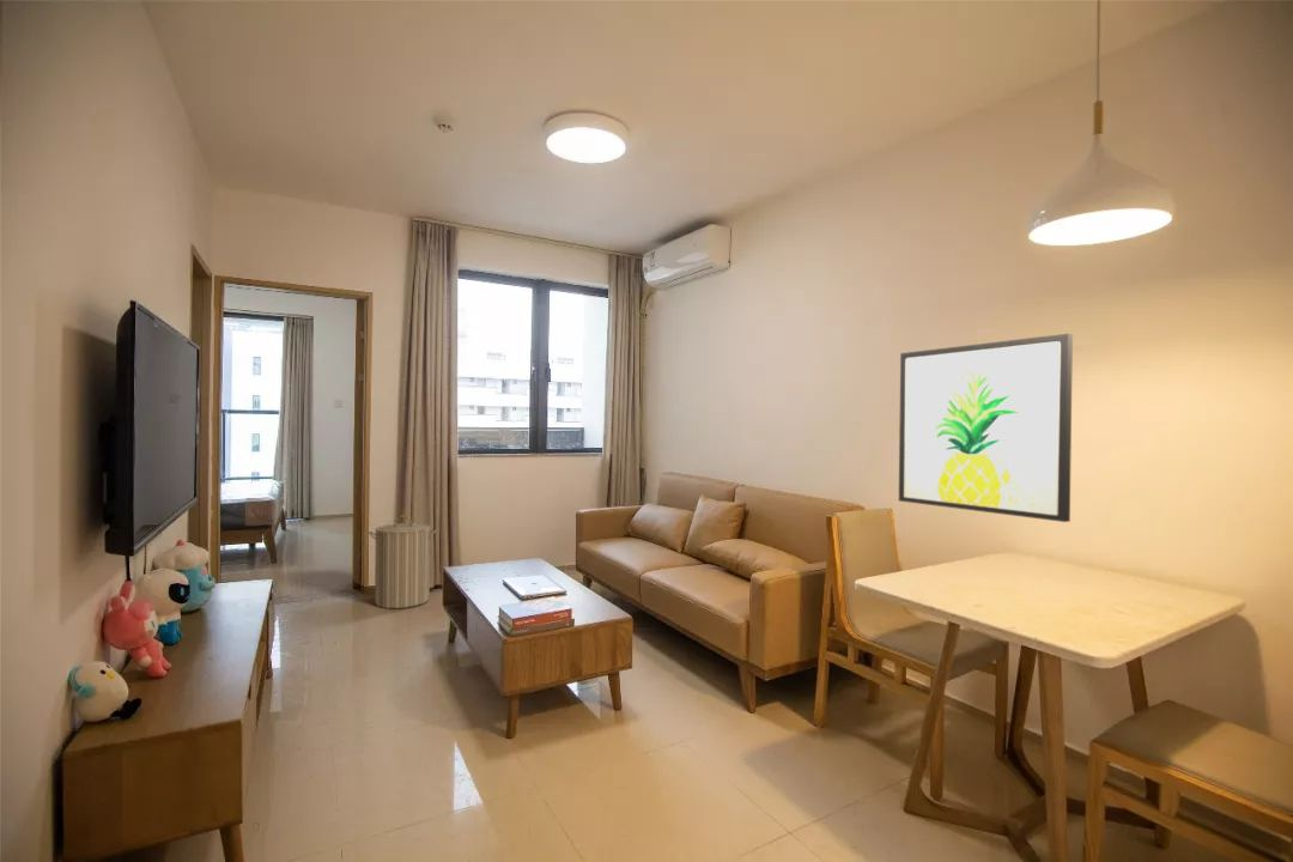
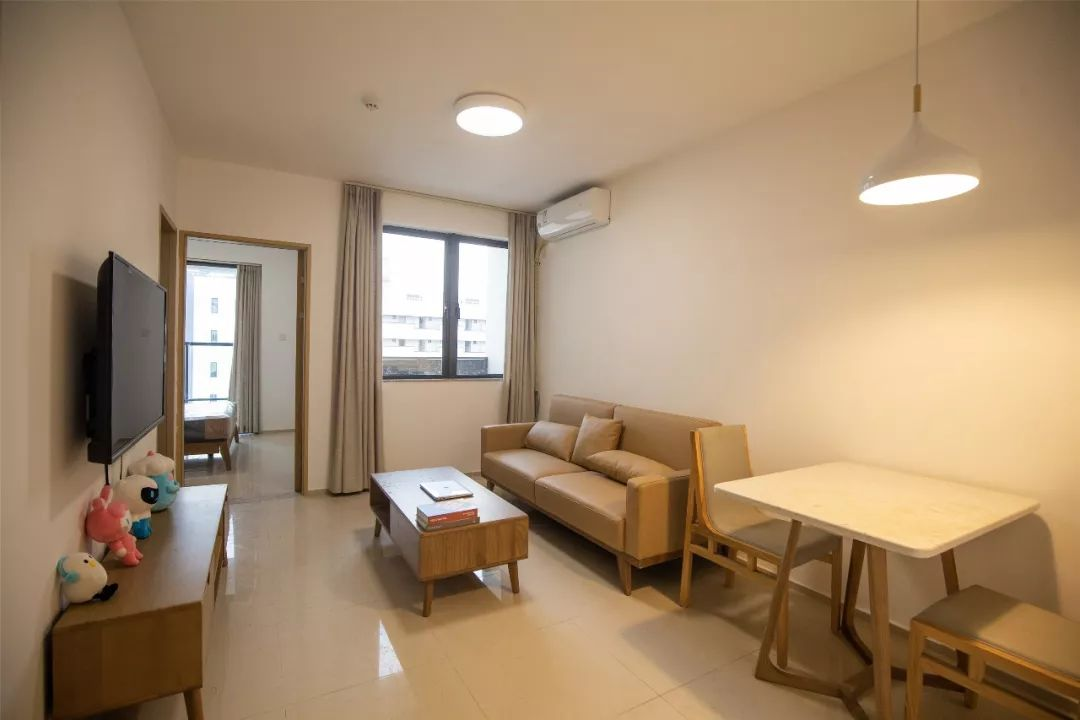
- wall art (975, 427)
- laundry hamper (402, 558)
